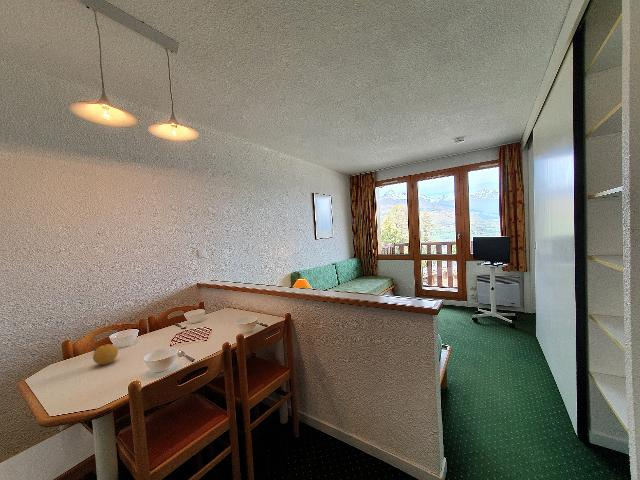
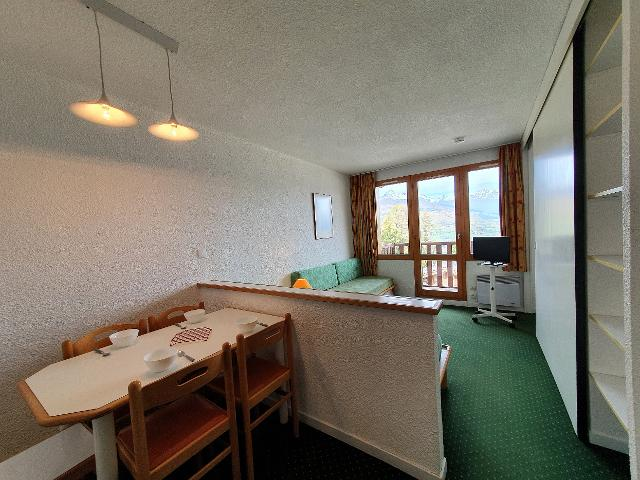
- fruit (105, 354)
